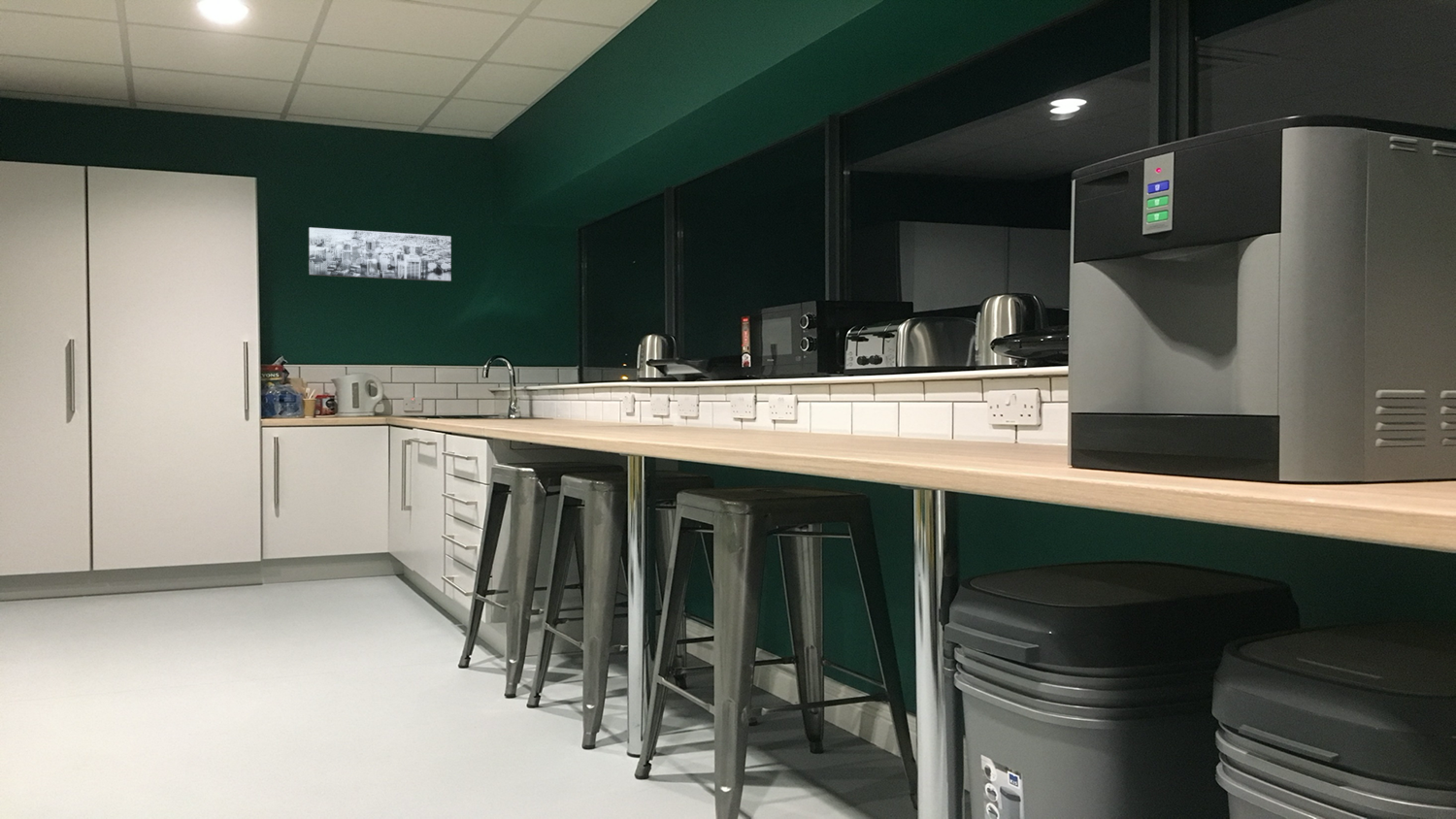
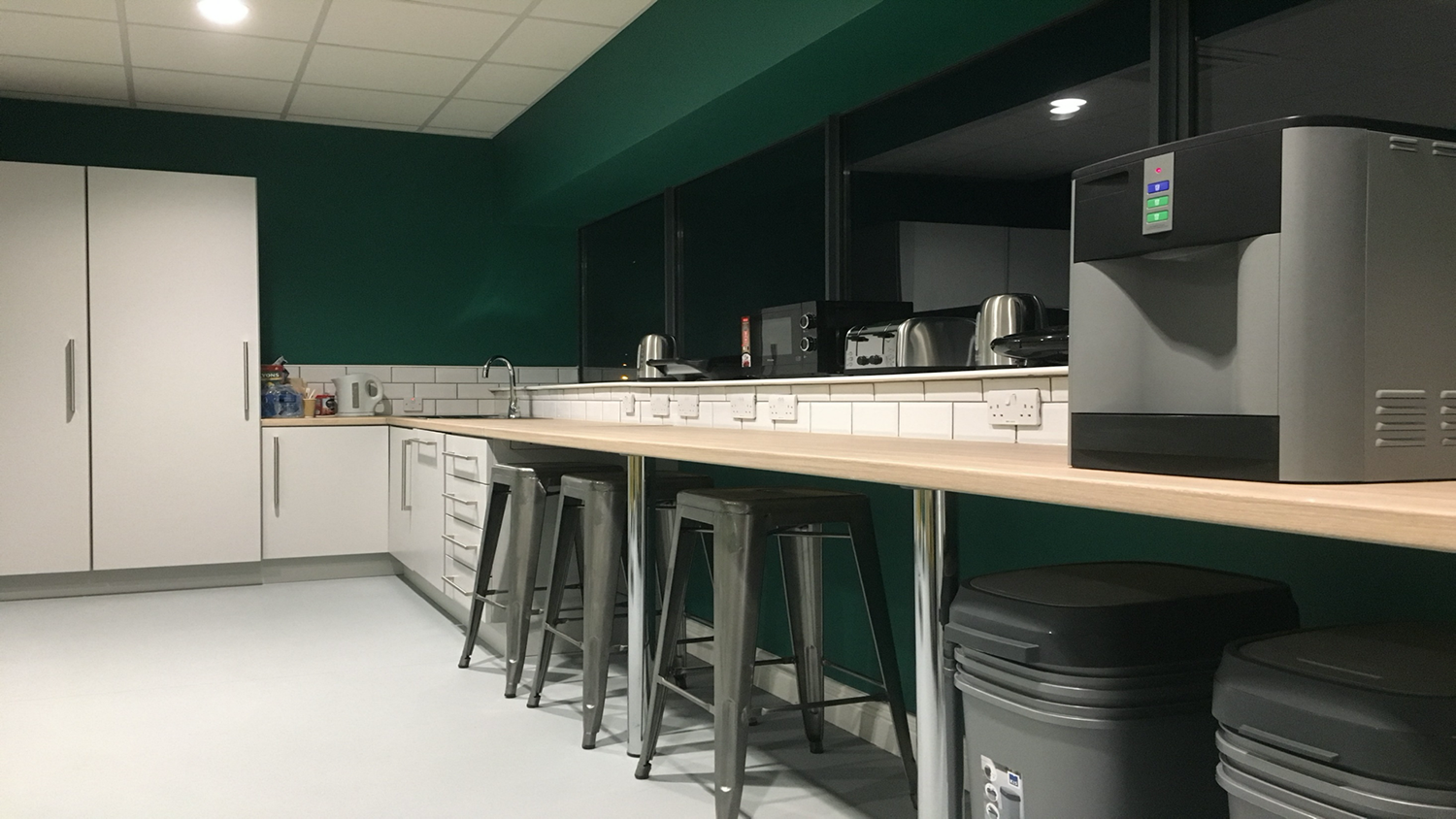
- wall art (381, 255)
